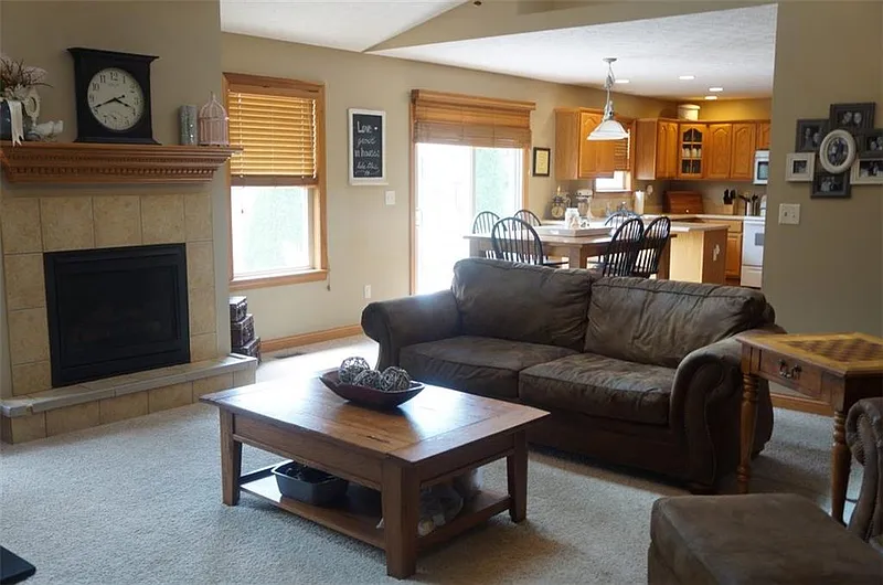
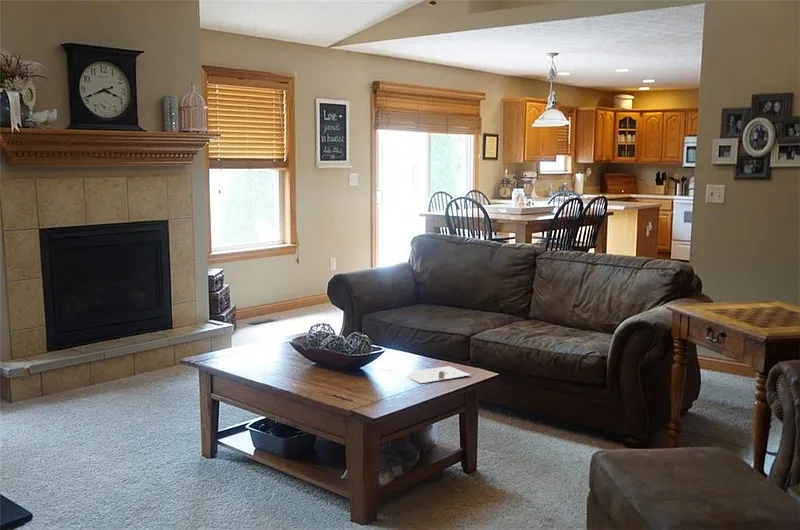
+ architectural model (435, 371)
